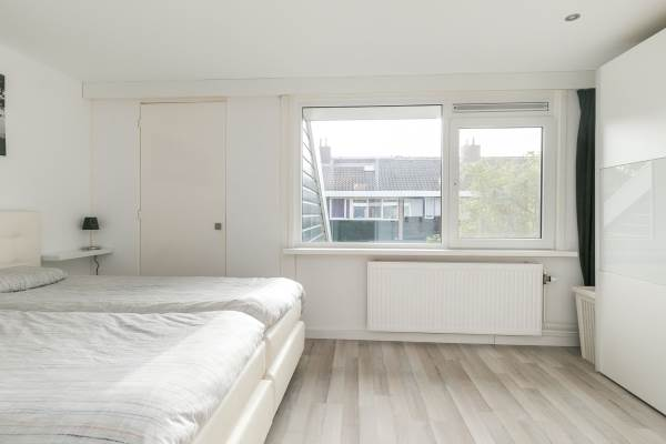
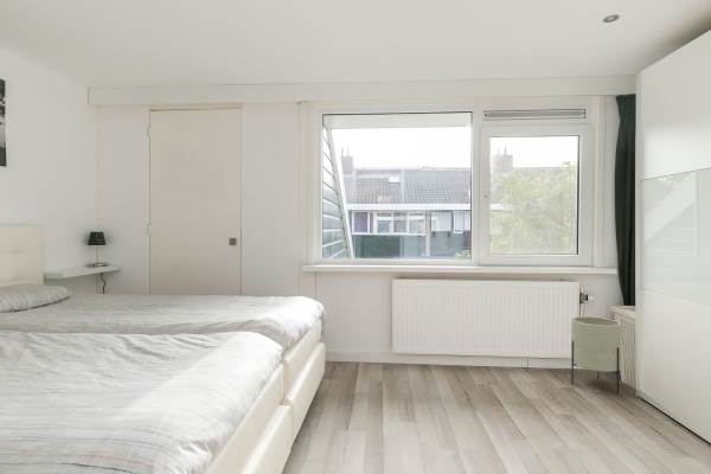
+ planter (595, 353)
